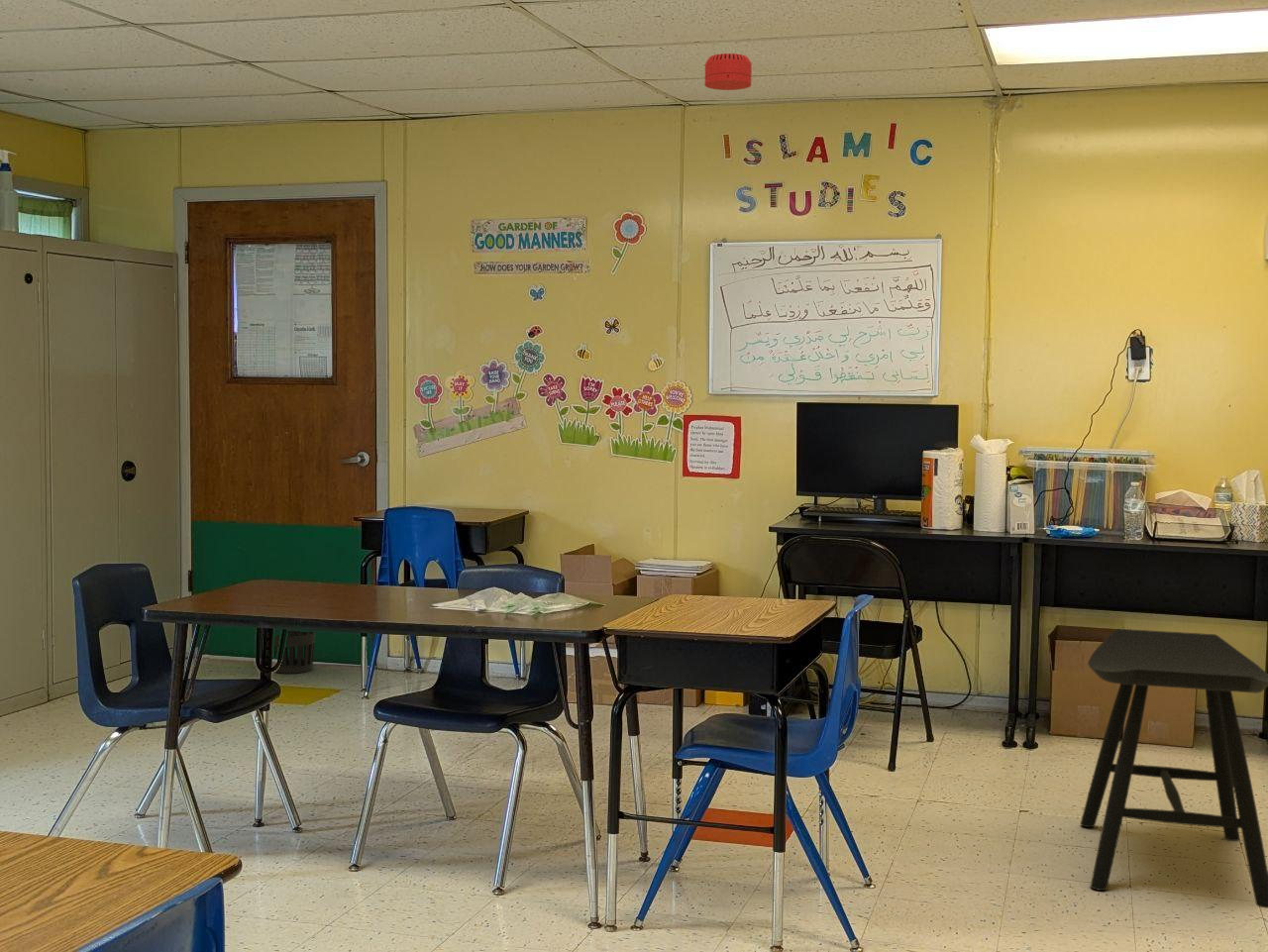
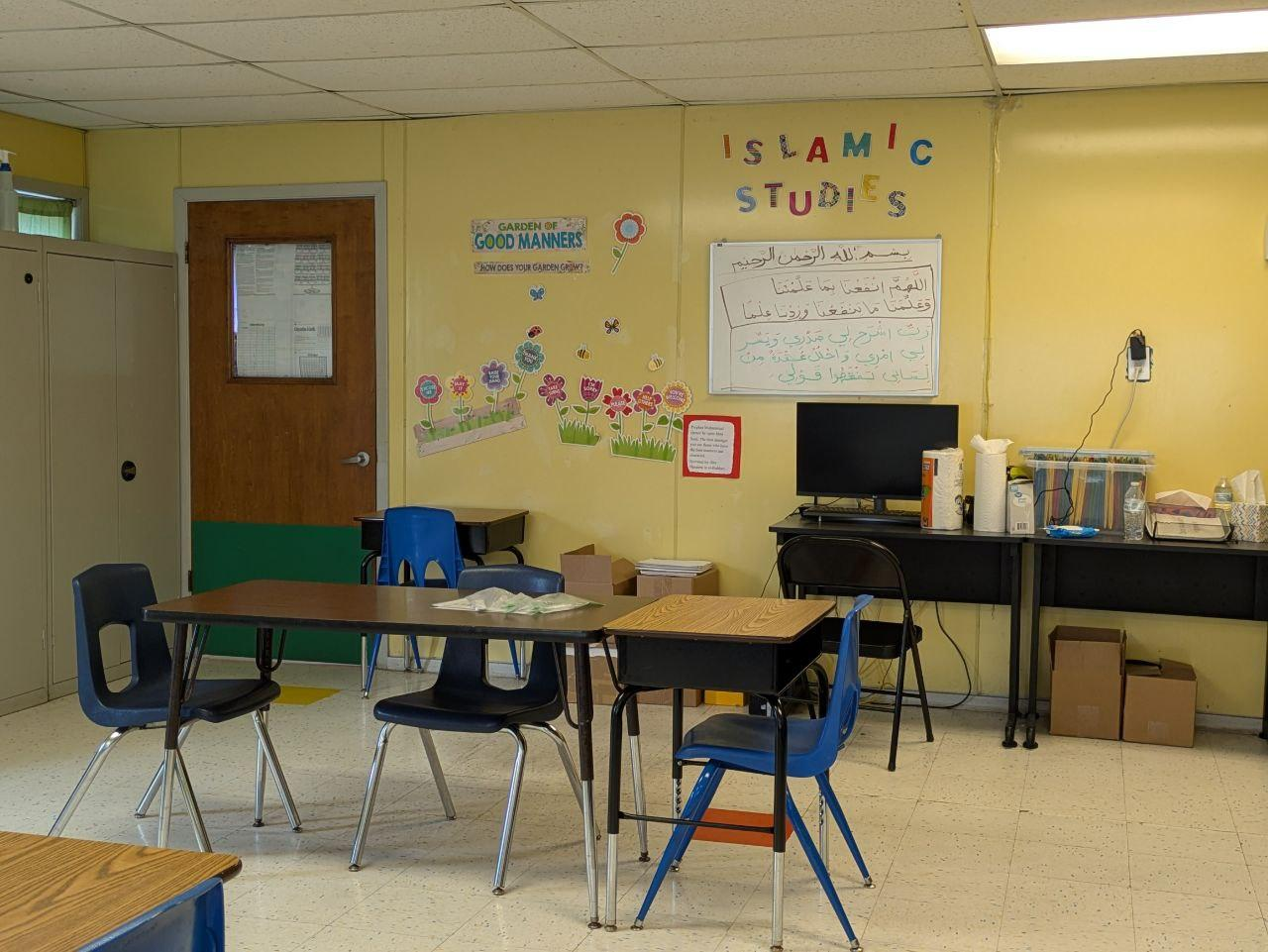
- smoke detector (728, 70)
- stool (1171, 767)
- wastebasket (292, 638)
